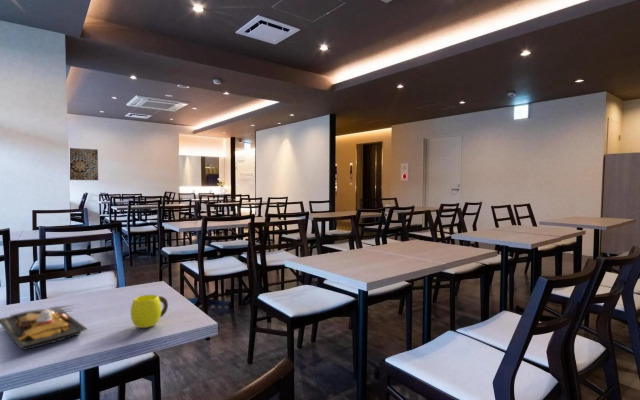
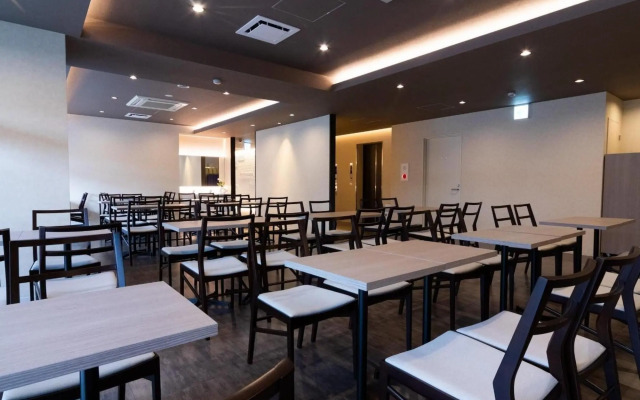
- wall art (79, 164)
- cup (150, 310)
- plate (47, 318)
